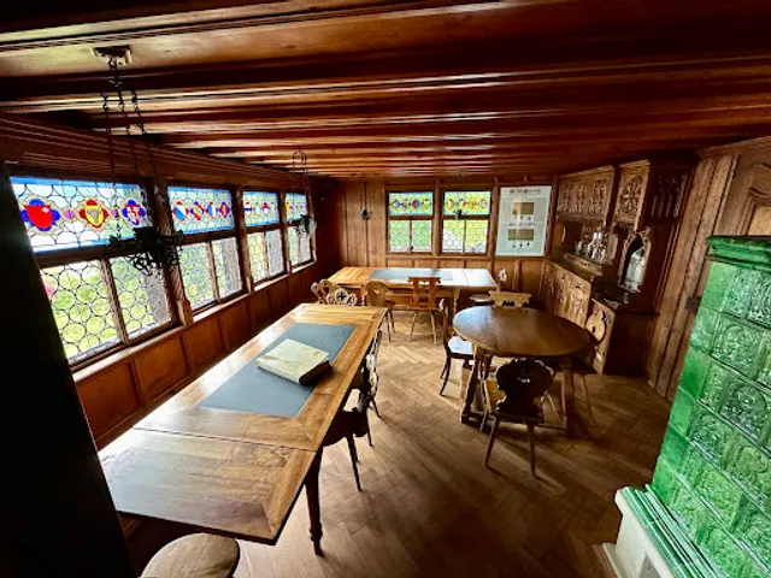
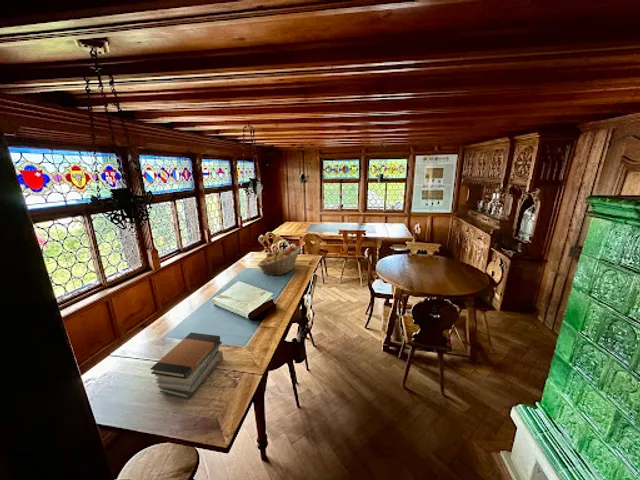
+ book stack (190, 363)
+ fruit basket (280, 259)
